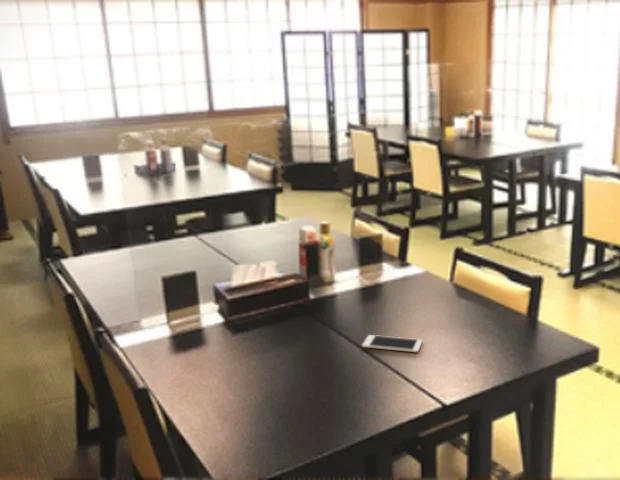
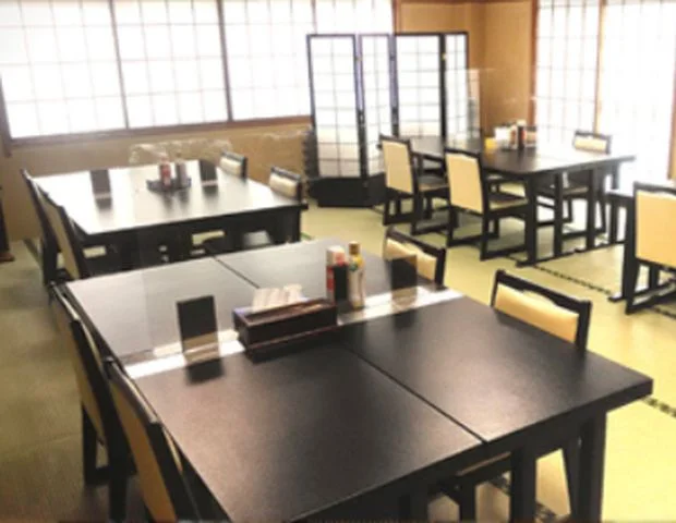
- cell phone (392, 343)
